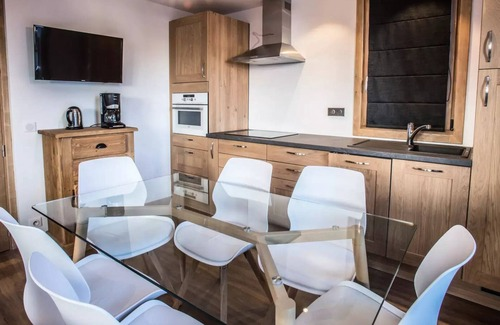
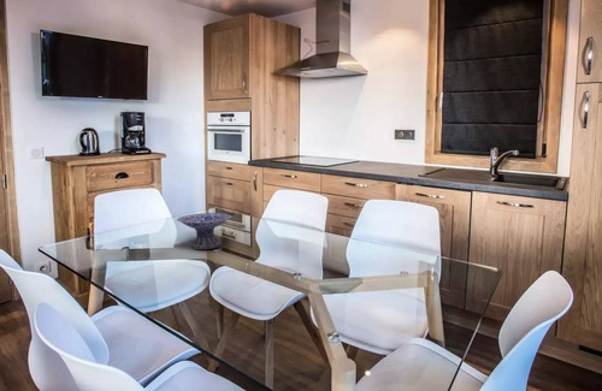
+ decorative bowl (205, 231)
